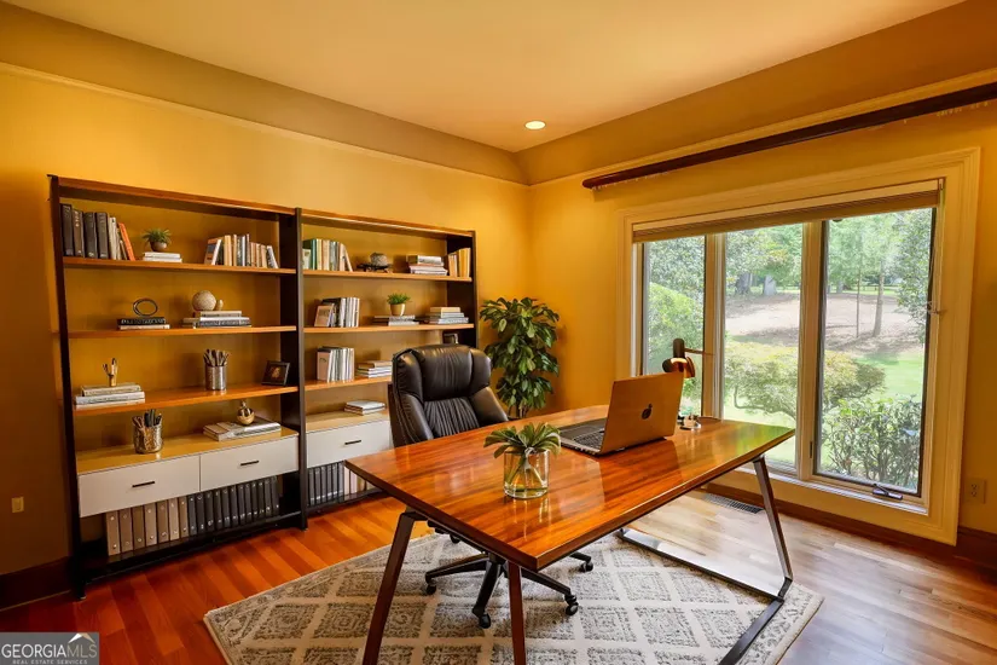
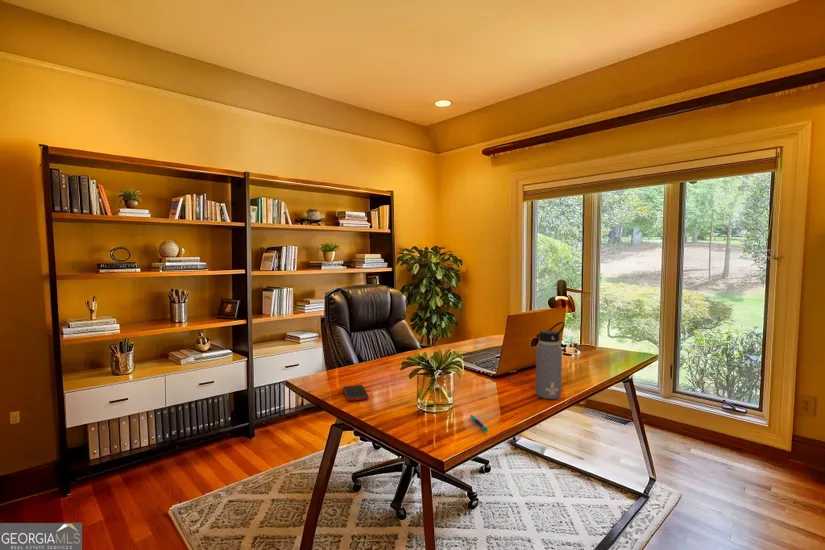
+ water bottle (550, 359)
+ pen (478, 422)
+ cell phone (355, 392)
